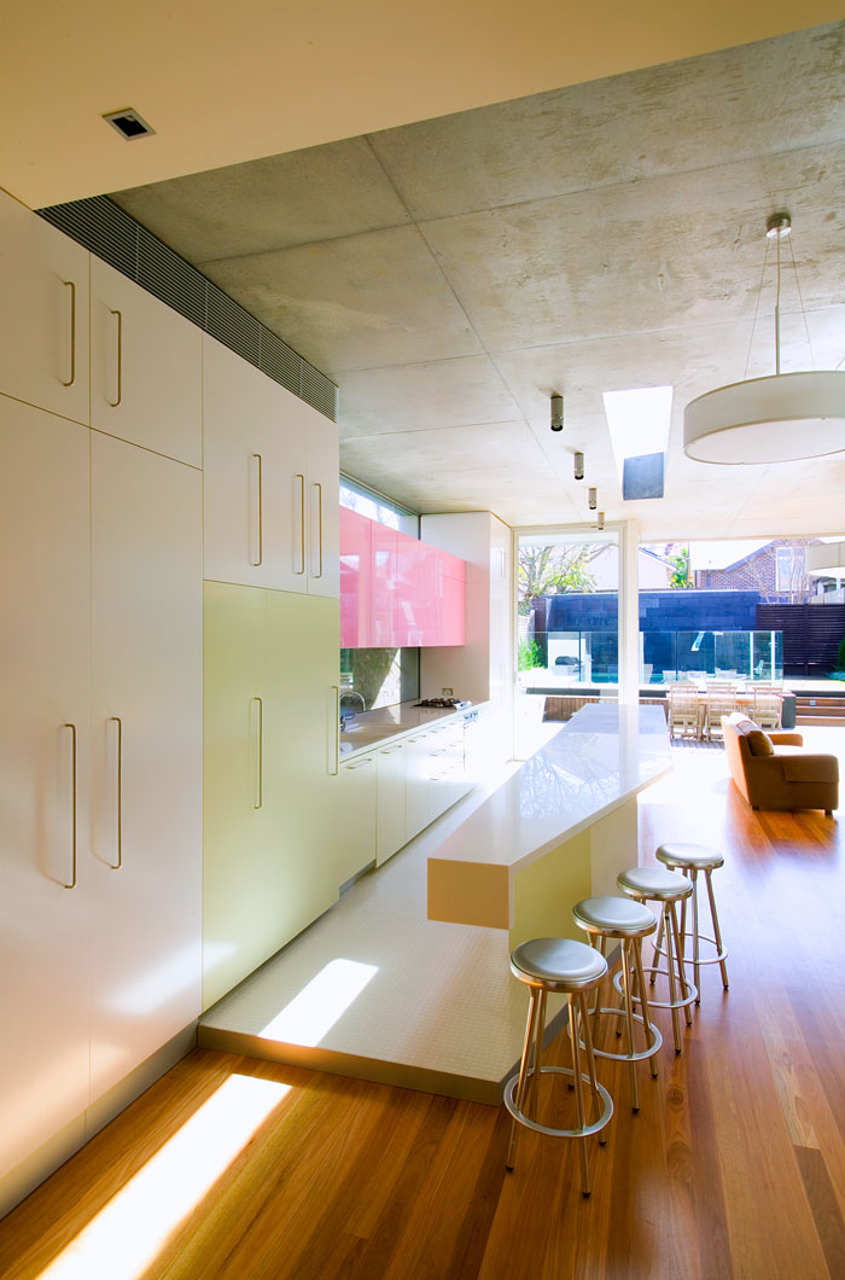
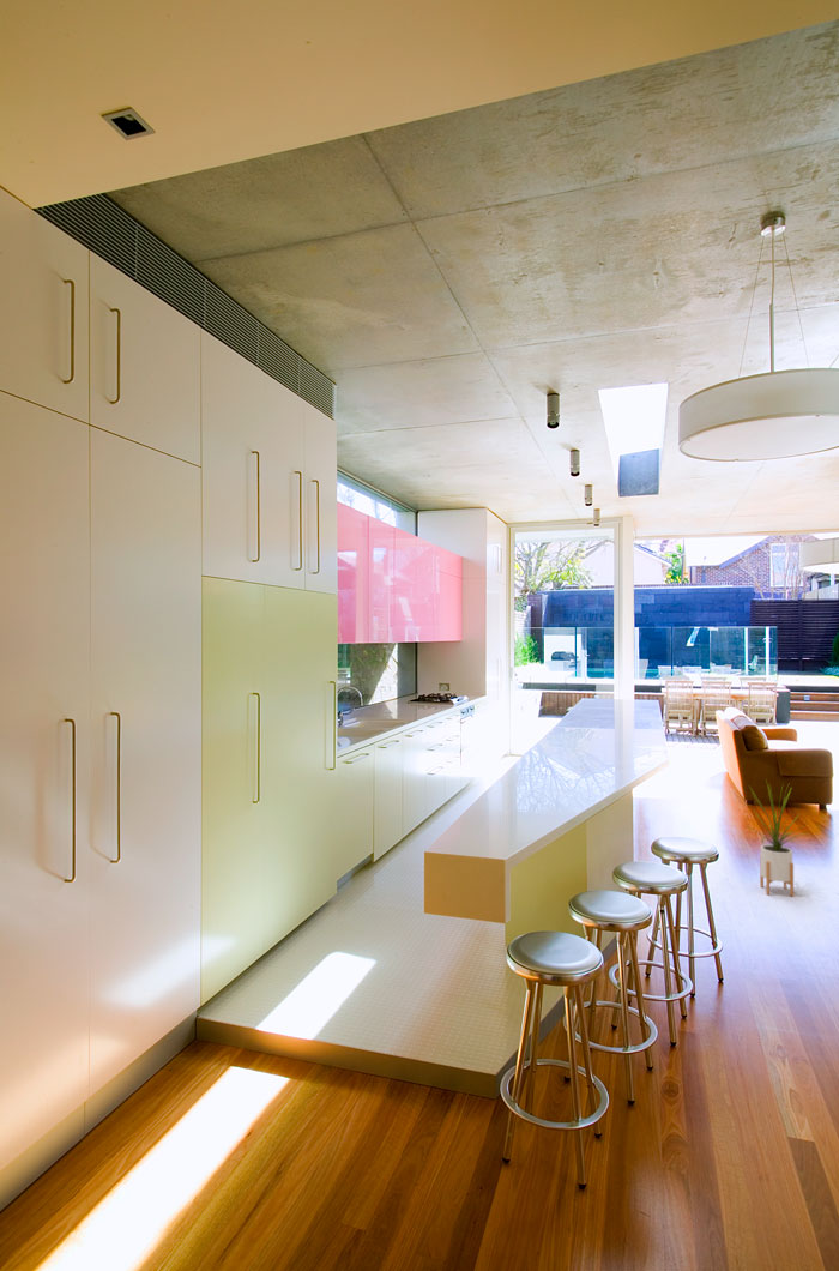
+ house plant (777, 835)
